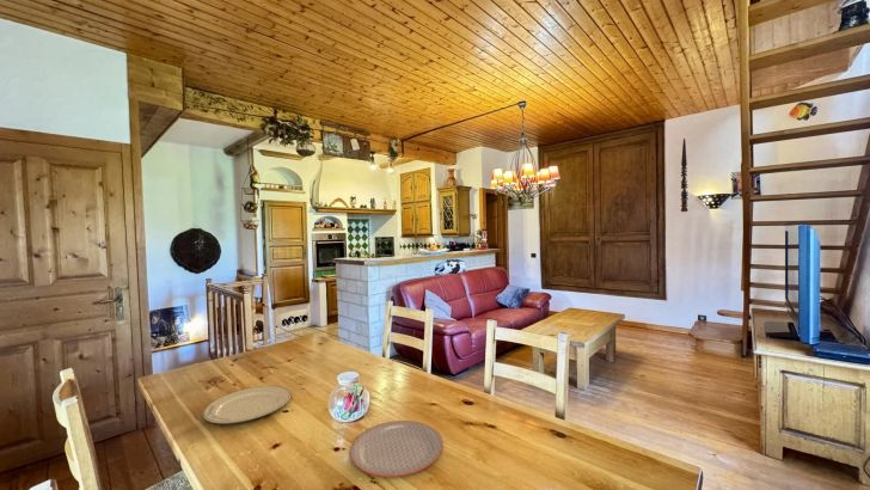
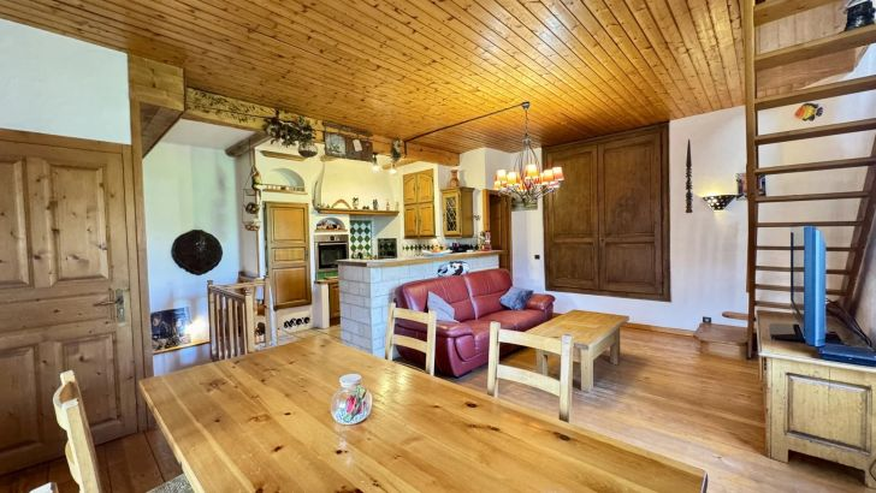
- chinaware (249, 404)
- plate (397, 447)
